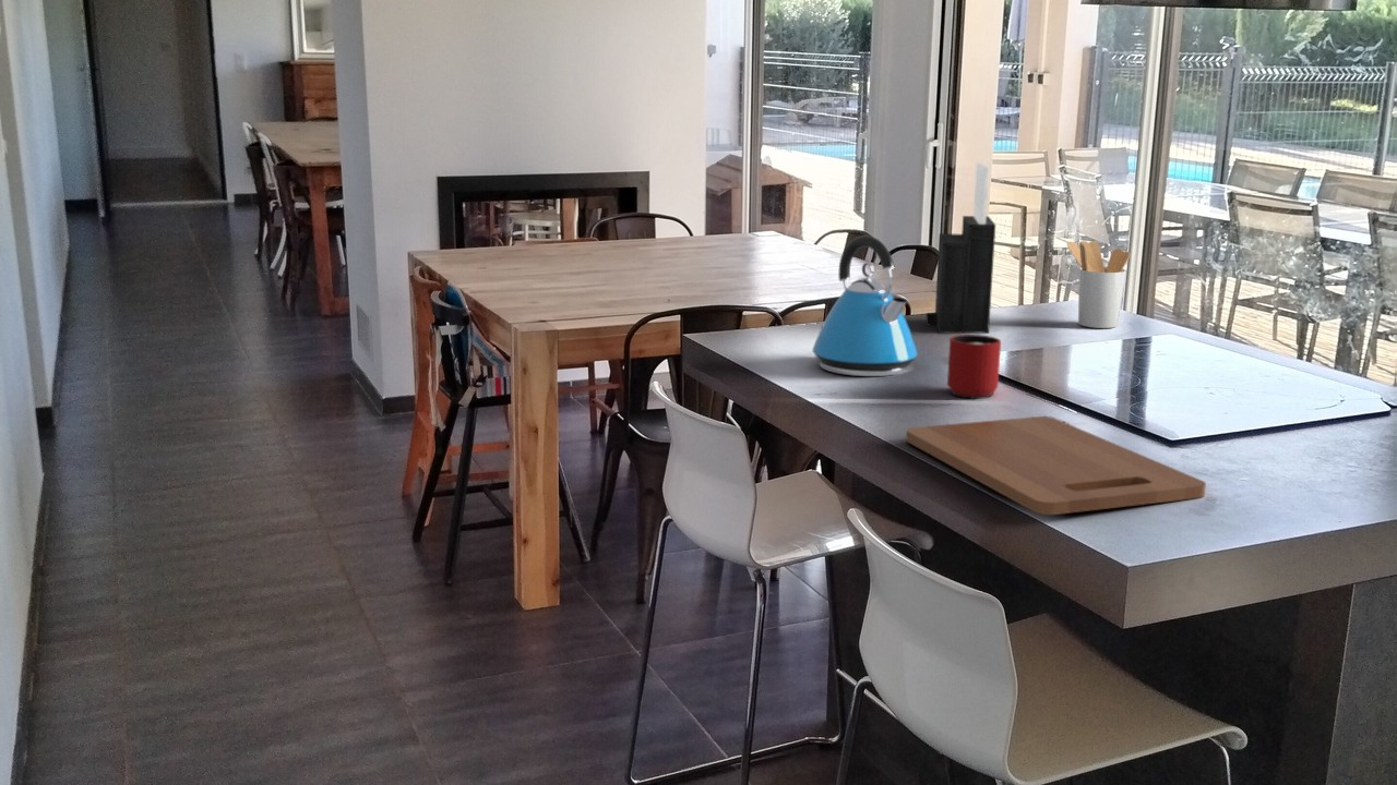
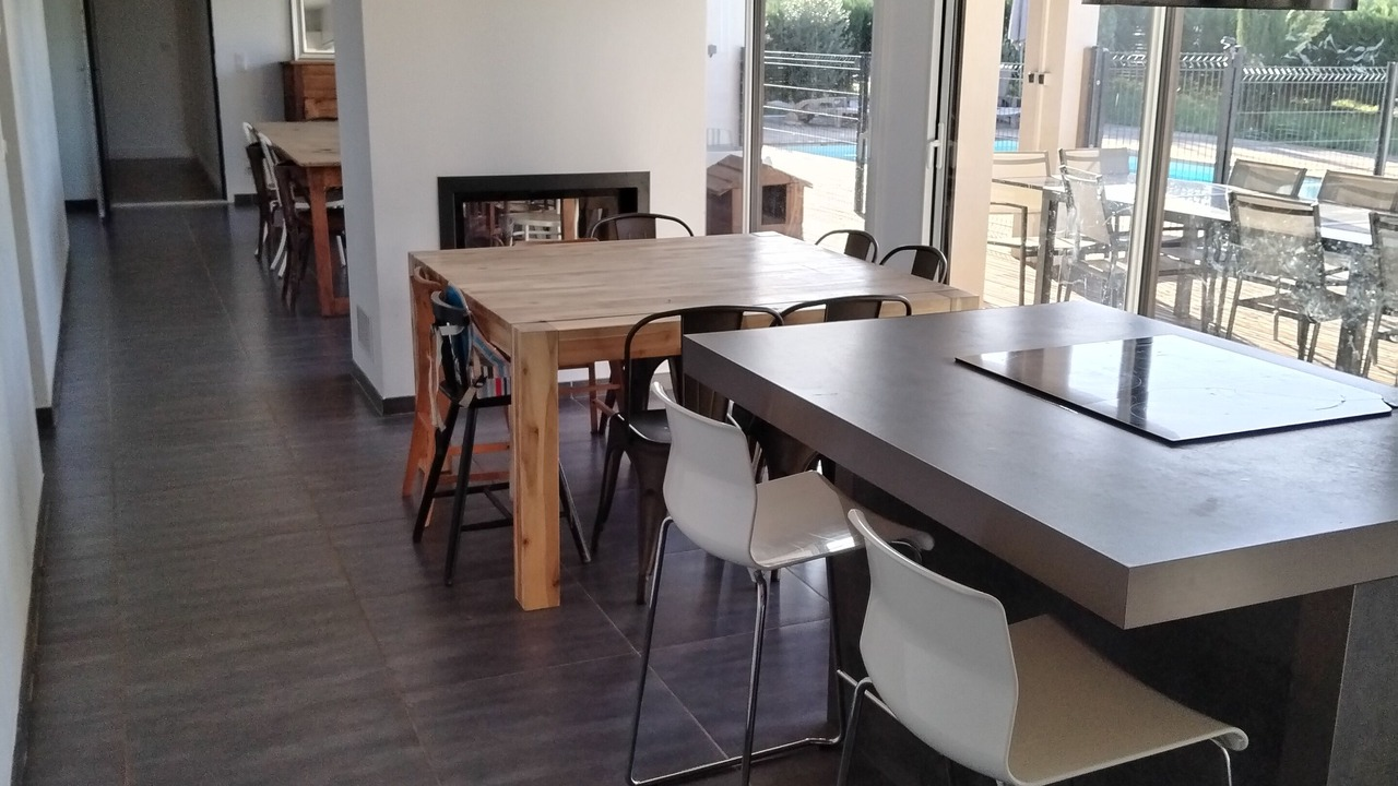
- utensil holder (1094, 281)
- cutting board (1046, 460)
- mug (969, 365)
- kettle (863, 301)
- knife block (959, 246)
